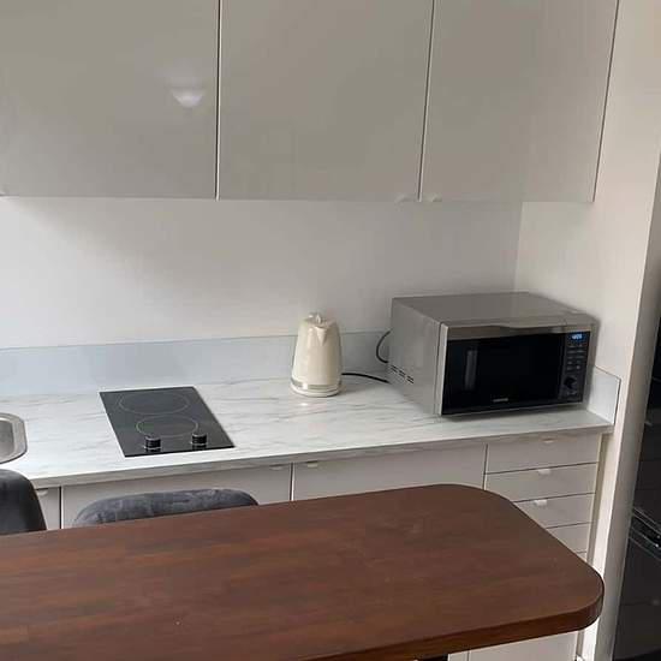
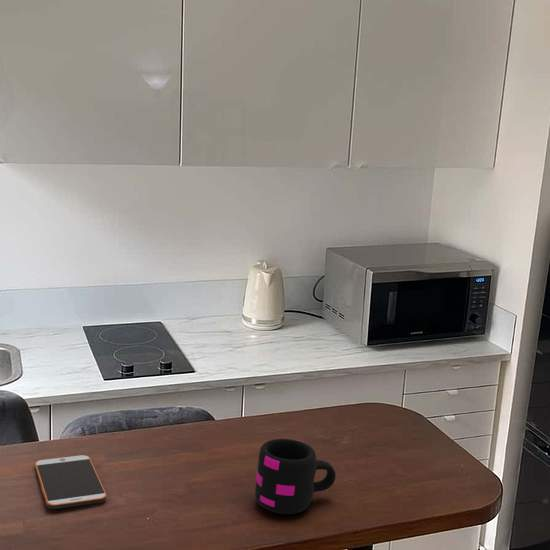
+ mug (296, 475)
+ smartphone (69, 480)
